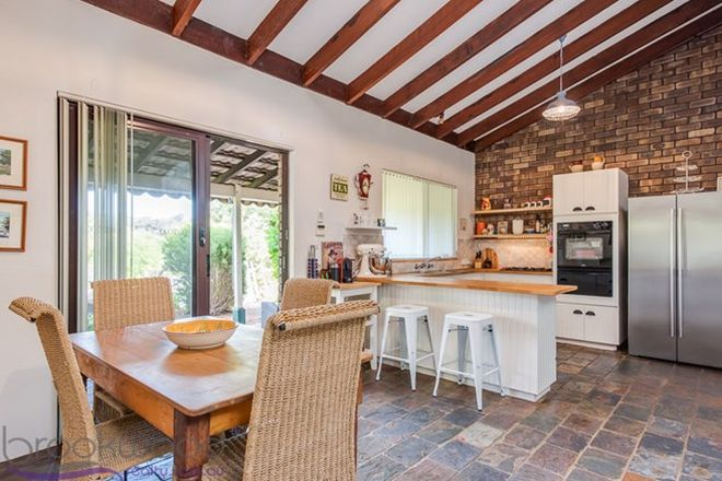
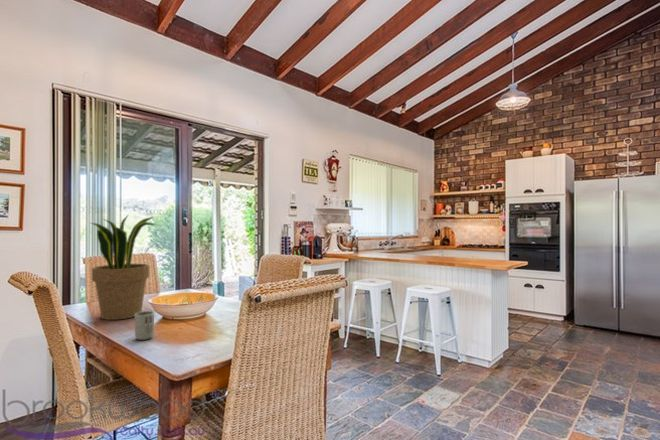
+ cup (144, 325)
+ potted plant (124, 264)
